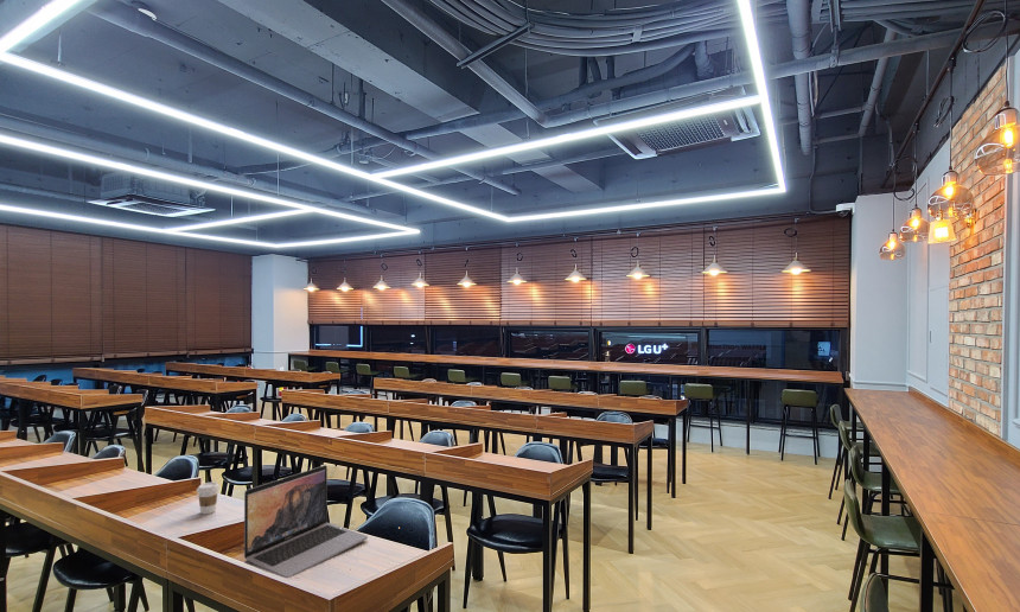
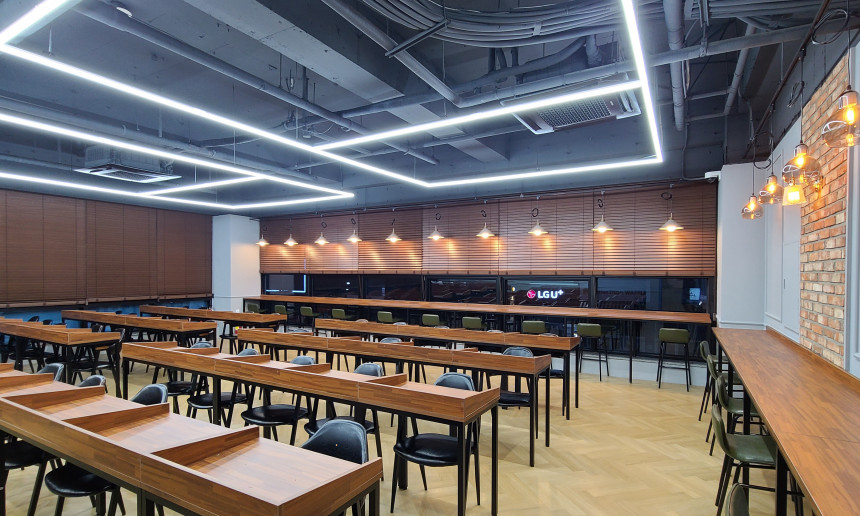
- laptop (308, 516)
- coffee cup (208, 498)
